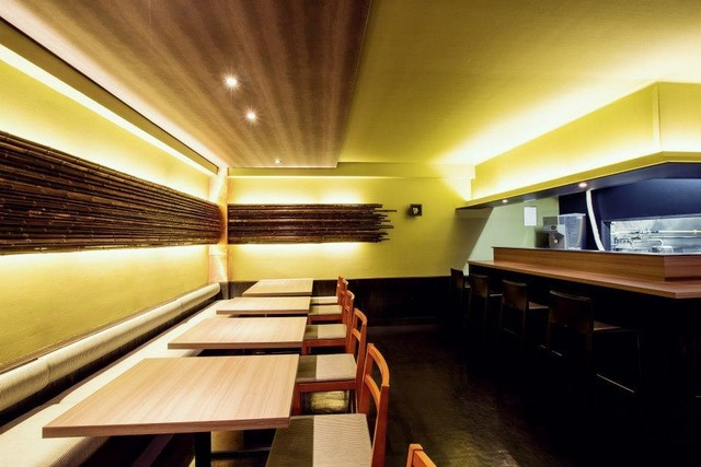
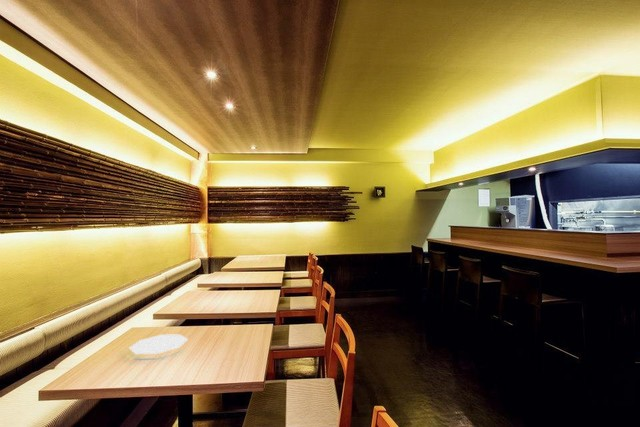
+ plate (159, 342)
